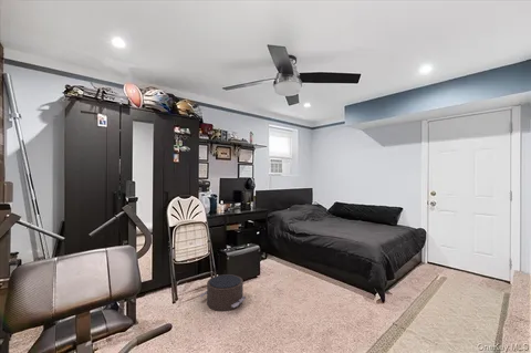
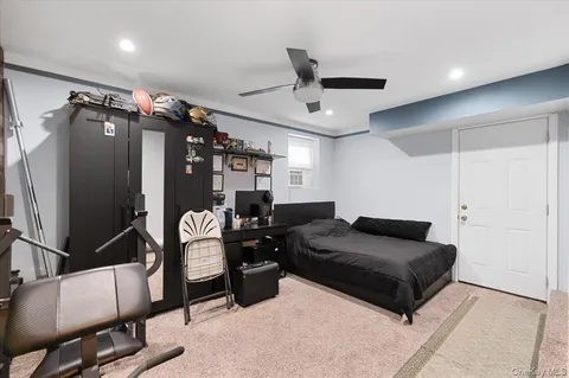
- pouf (222, 292)
